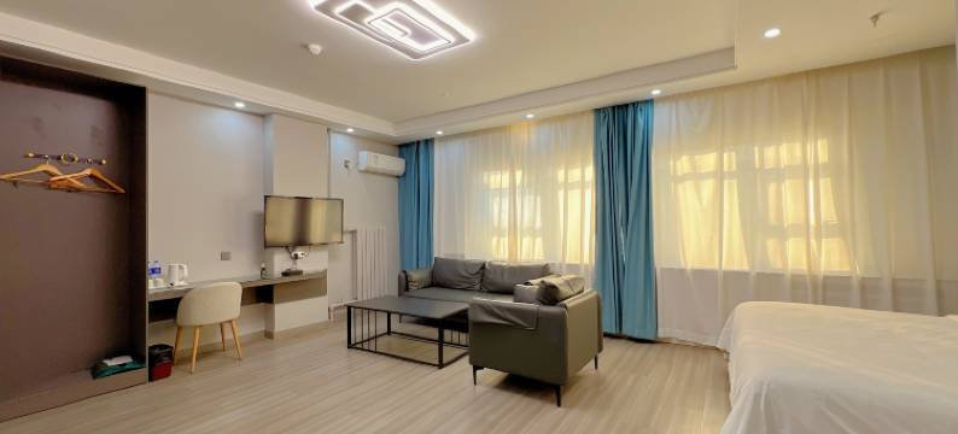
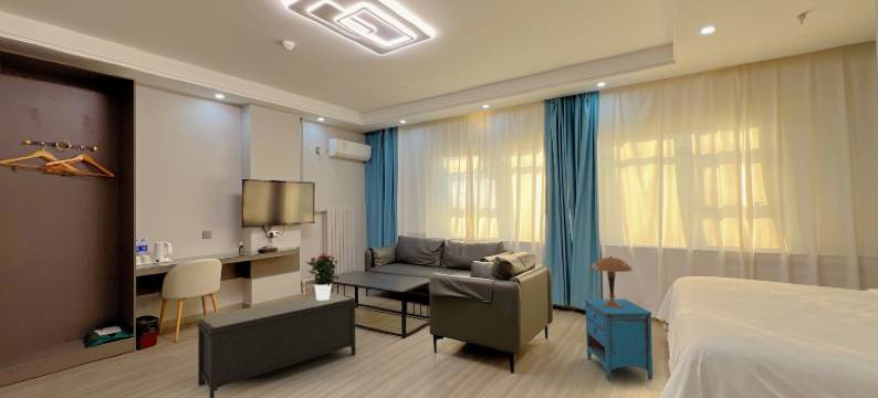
+ potted flower (323, 275)
+ nightstand (616, 336)
+ bench (283, 337)
+ table lamp (610, 280)
